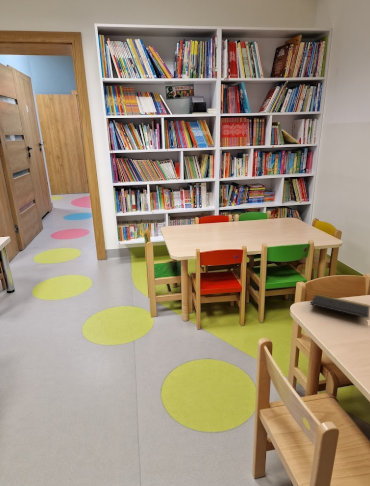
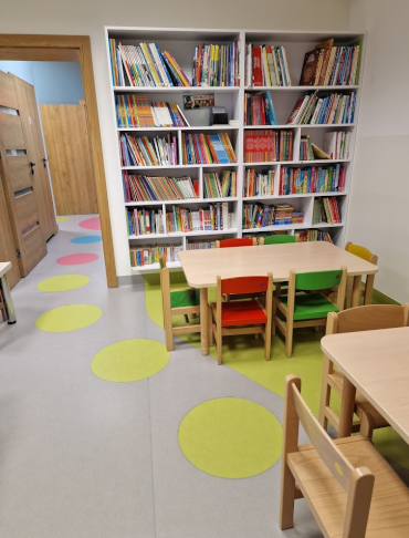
- notepad (340, 305)
